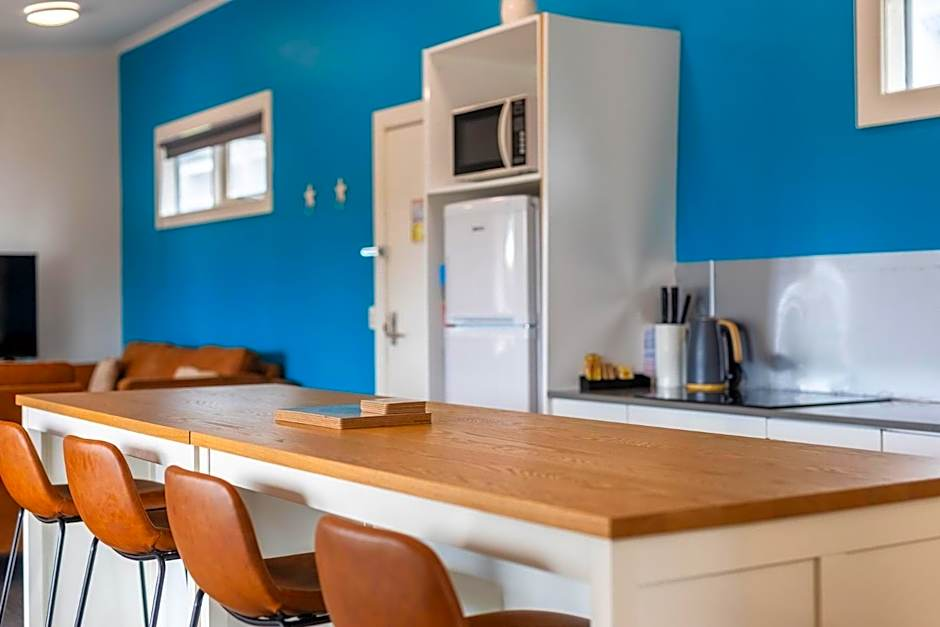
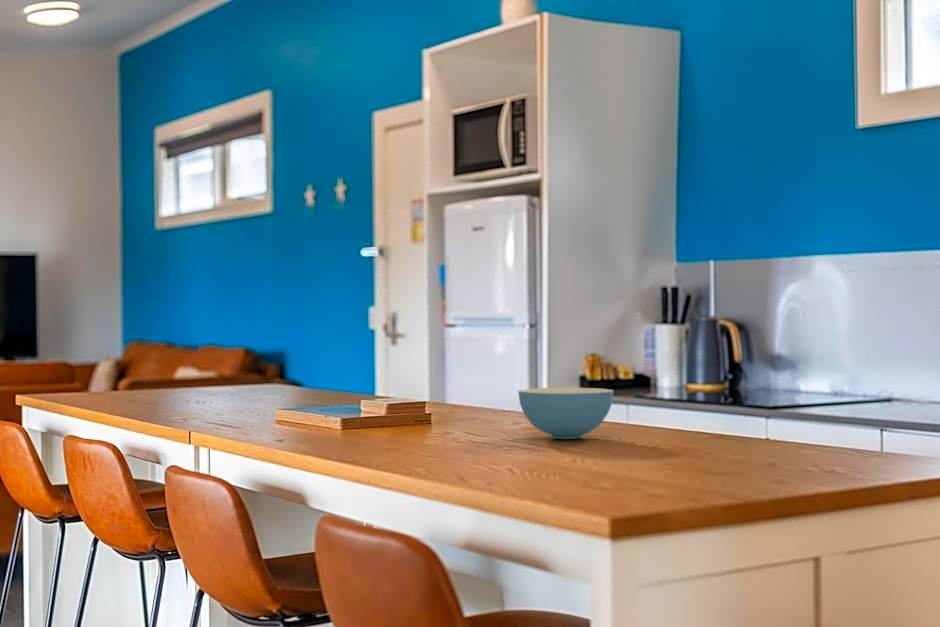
+ cereal bowl (566, 414)
